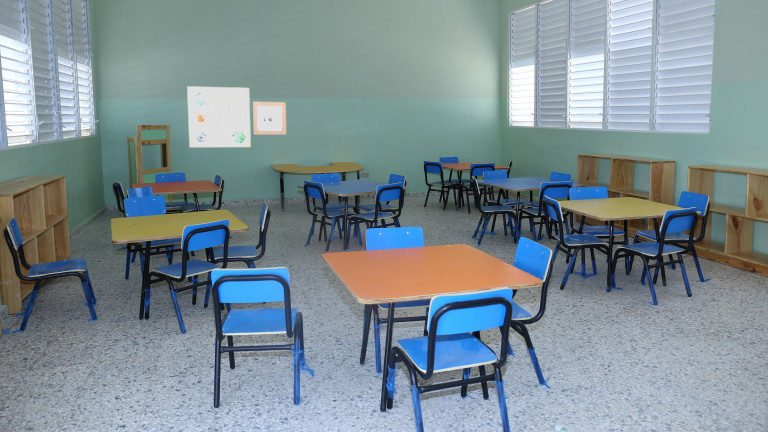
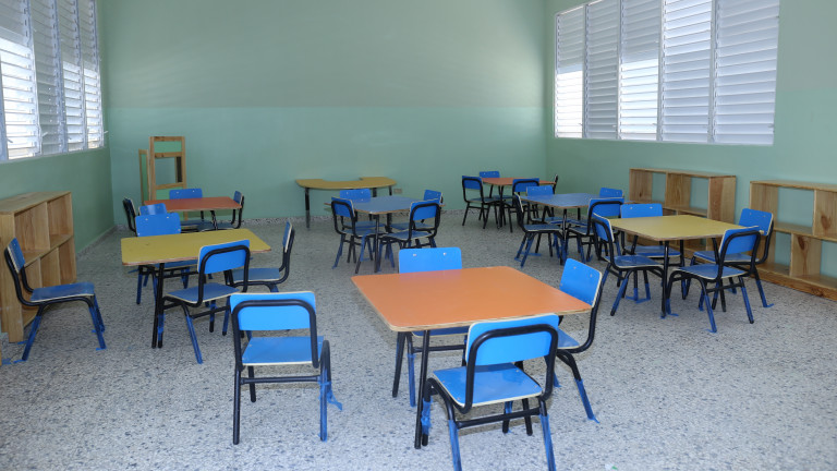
- wall art (269, 118)
- wall art (219, 117)
